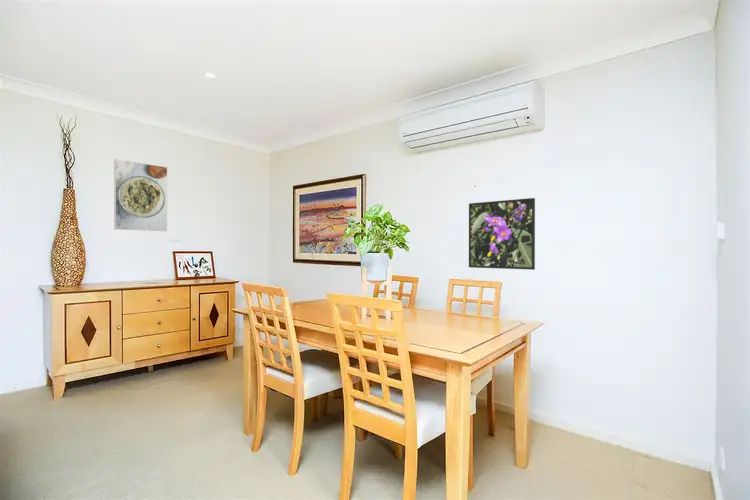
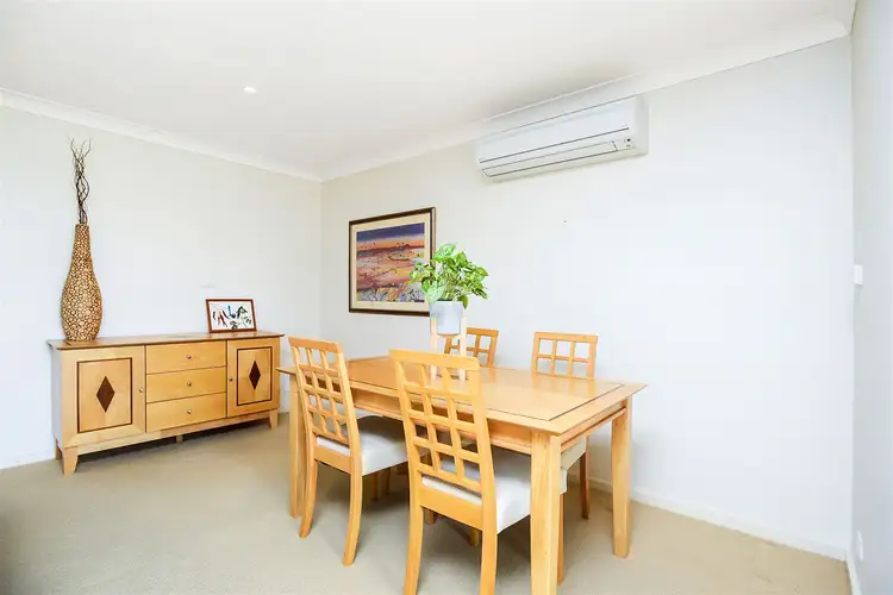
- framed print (141, 196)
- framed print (500, 234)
